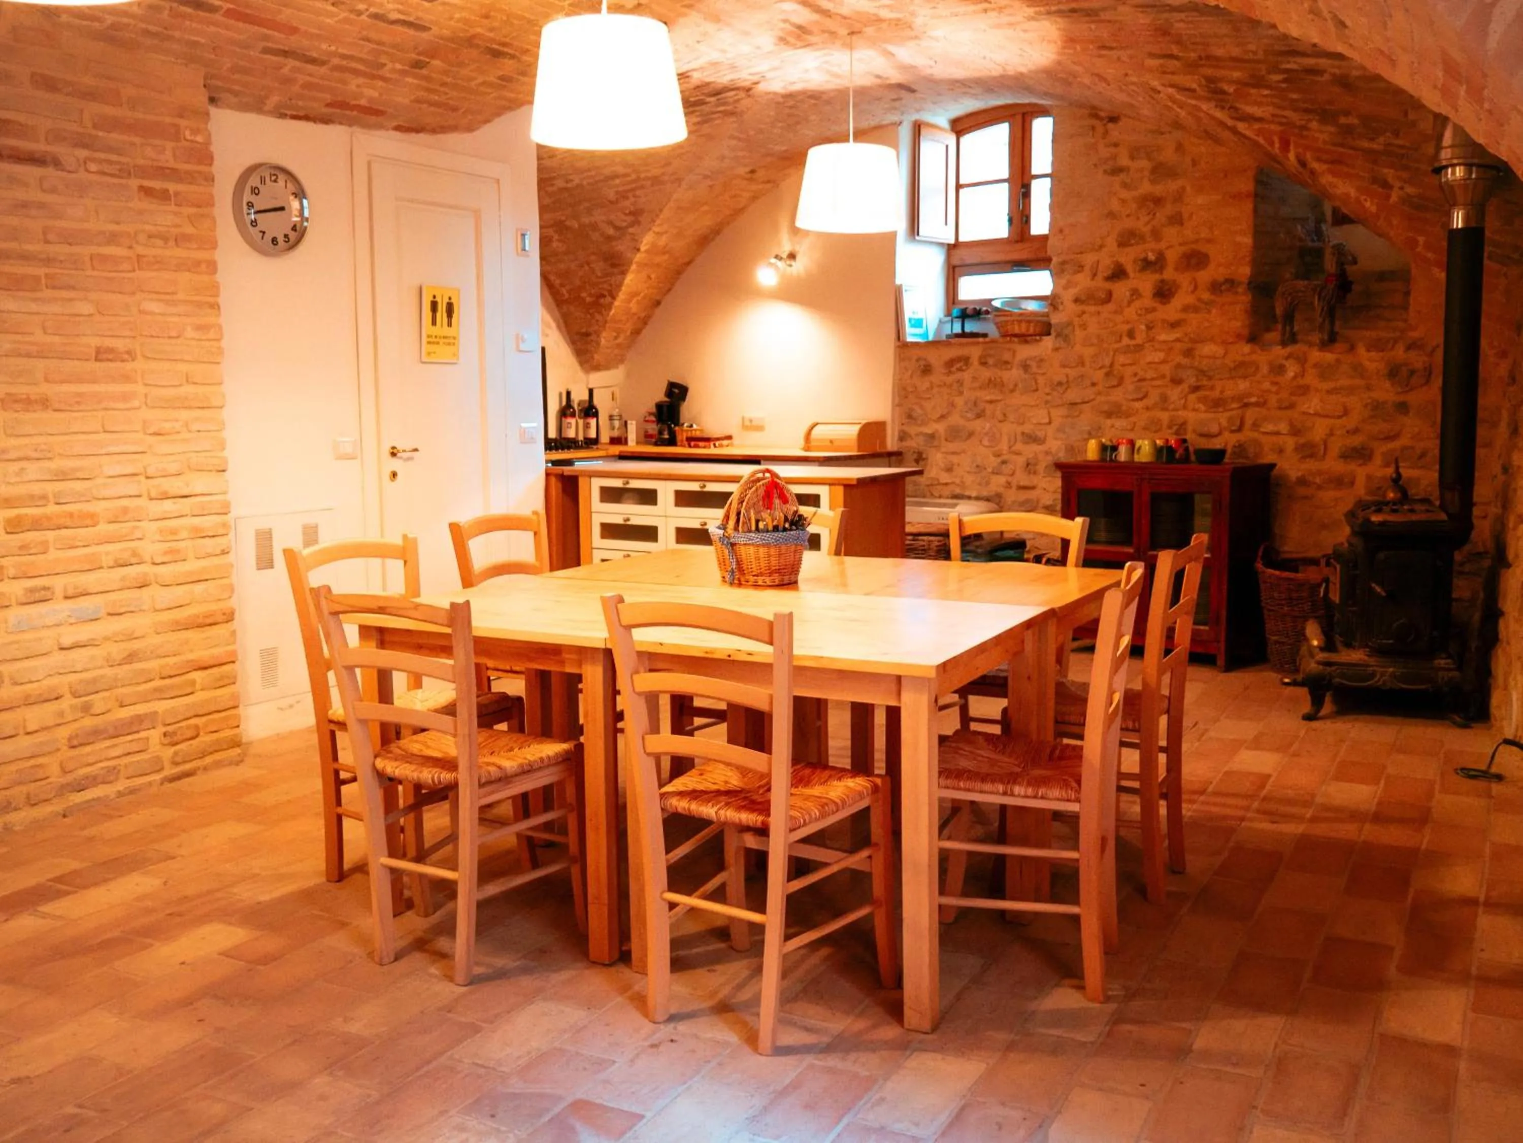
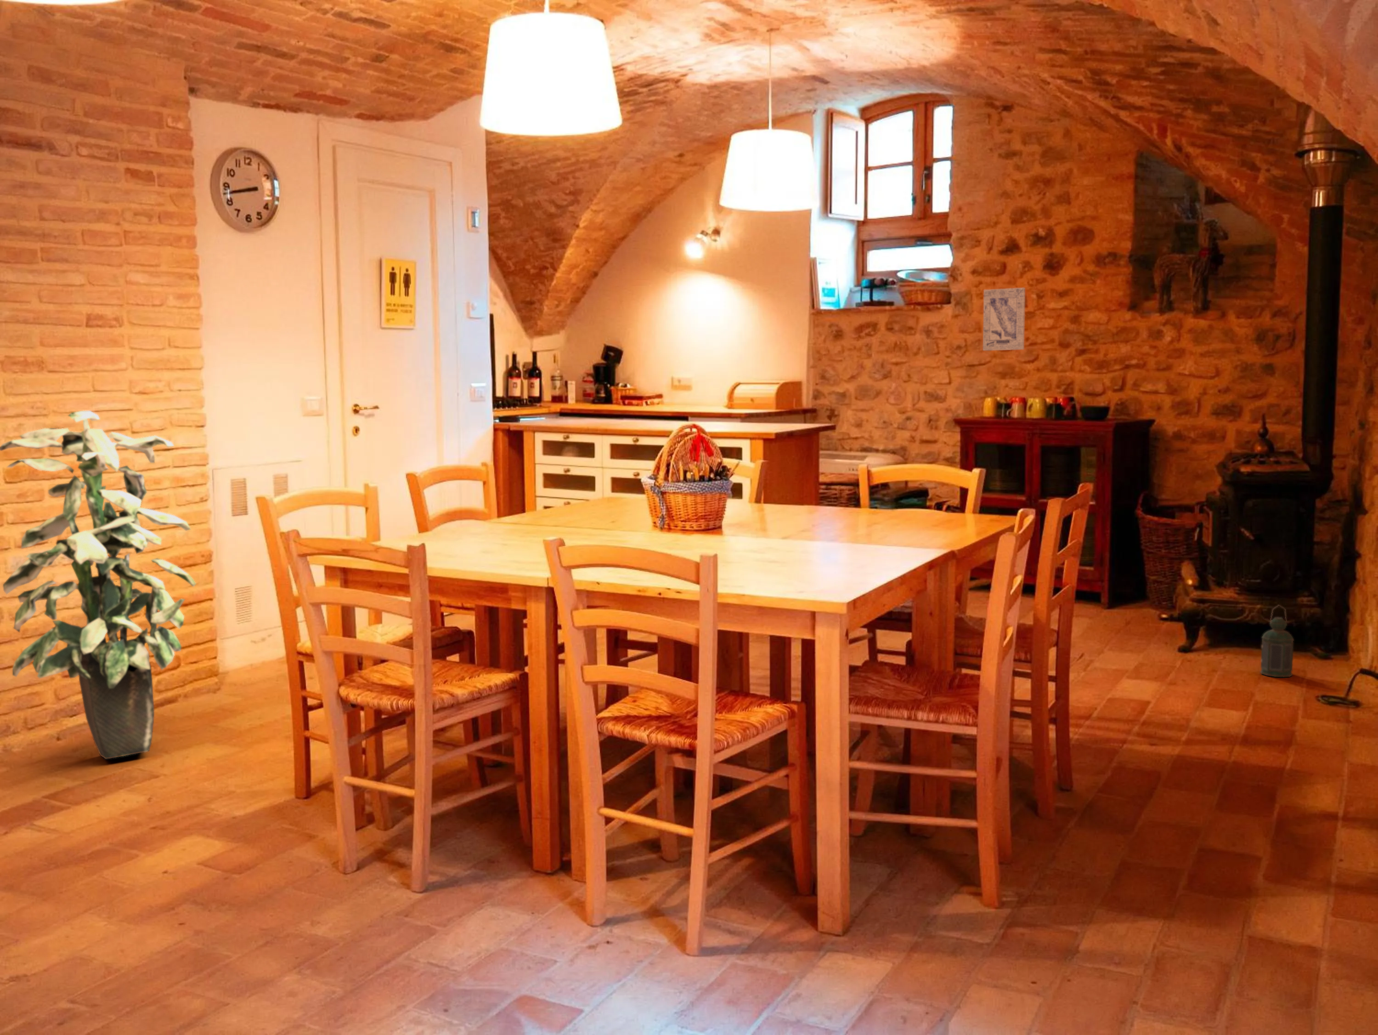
+ indoor plant (98, 585)
+ lantern (1277, 639)
+ wall art (1004, 320)
